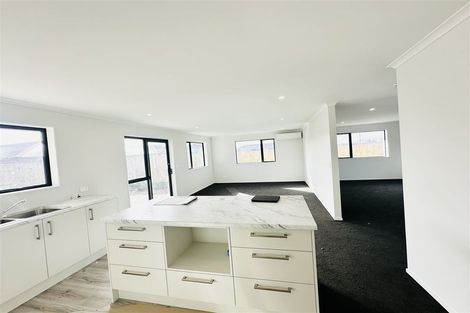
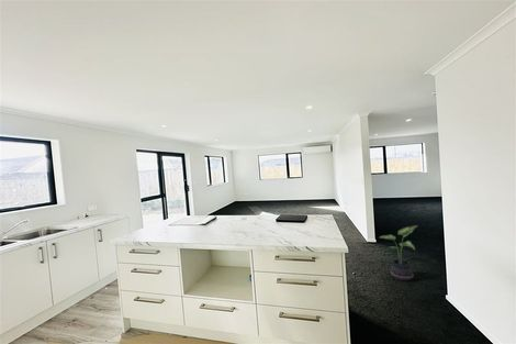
+ potted plant (401, 254)
